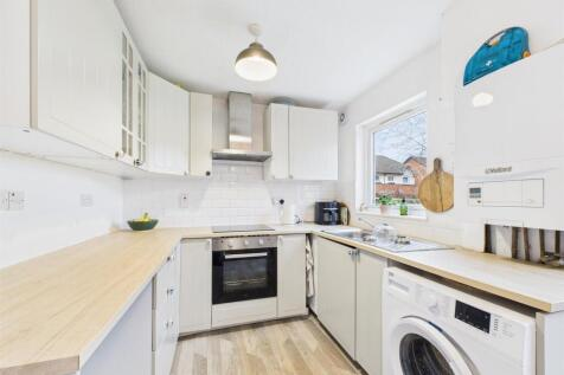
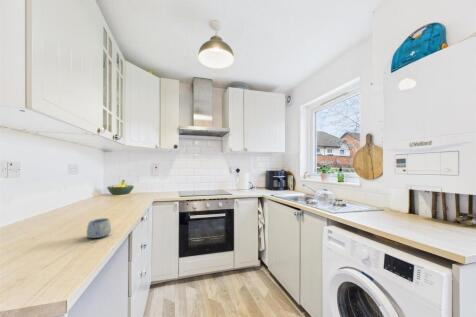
+ mug (99, 229)
